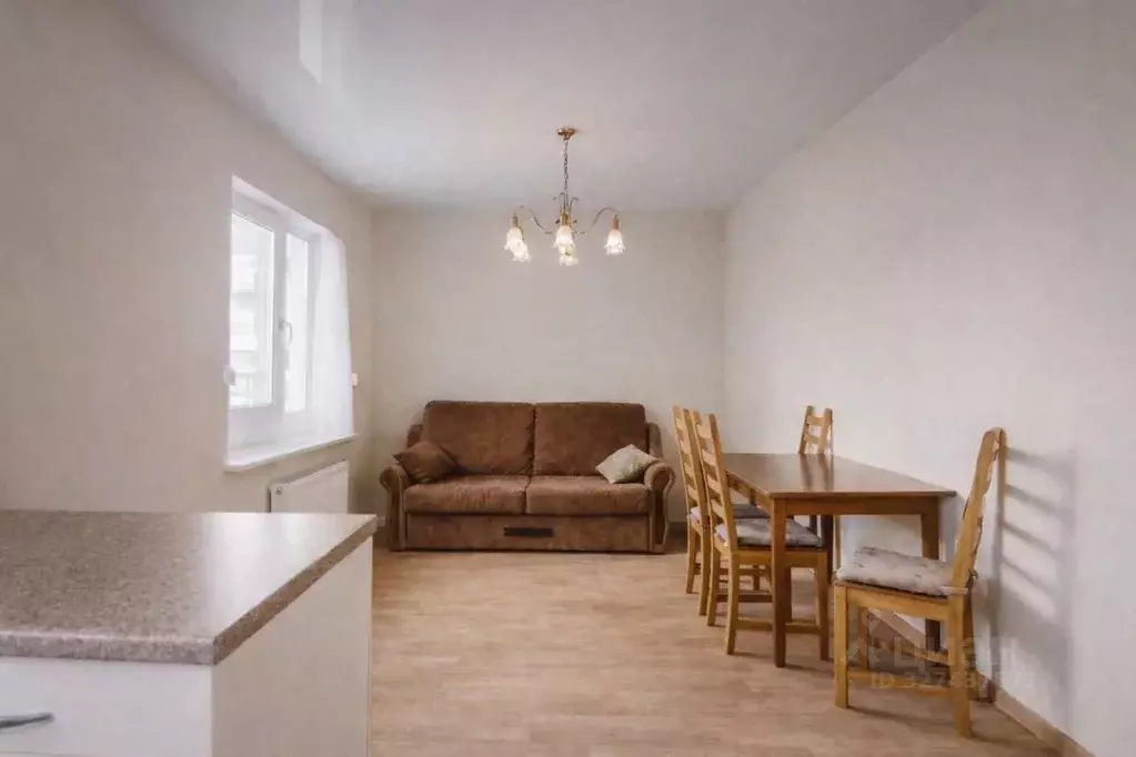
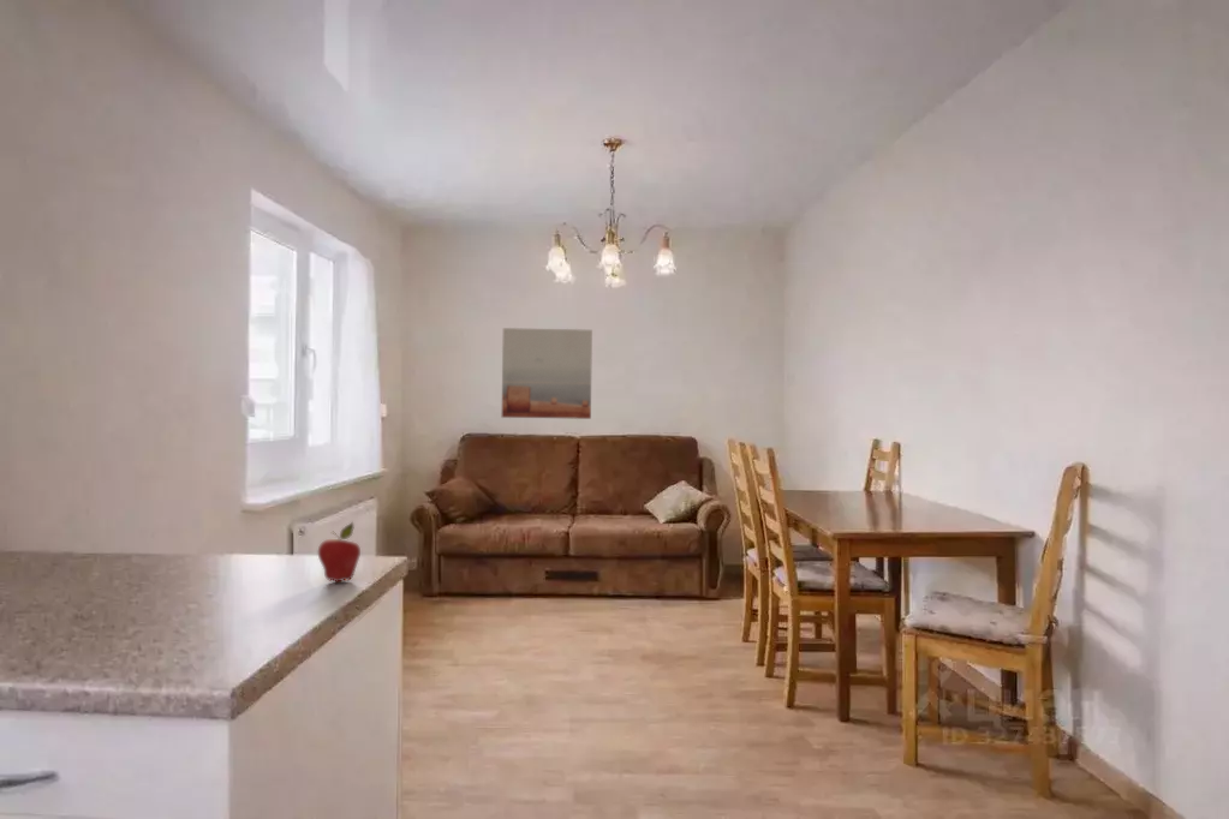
+ fruit (339, 550)
+ wall art (547, 373)
